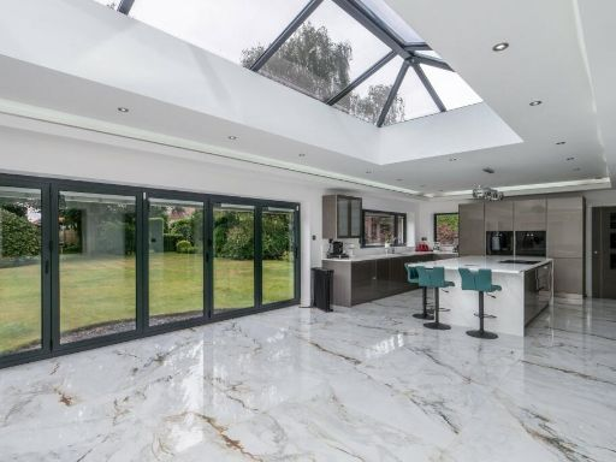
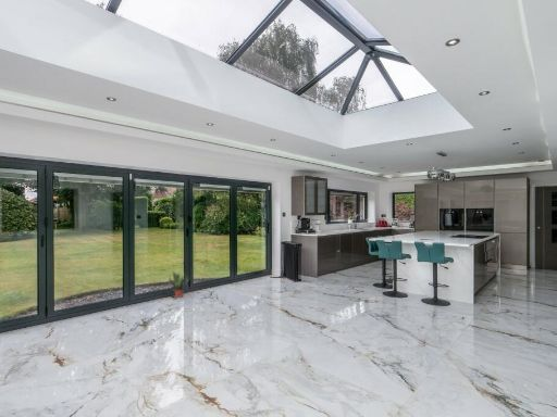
+ potted plant (180, 282)
